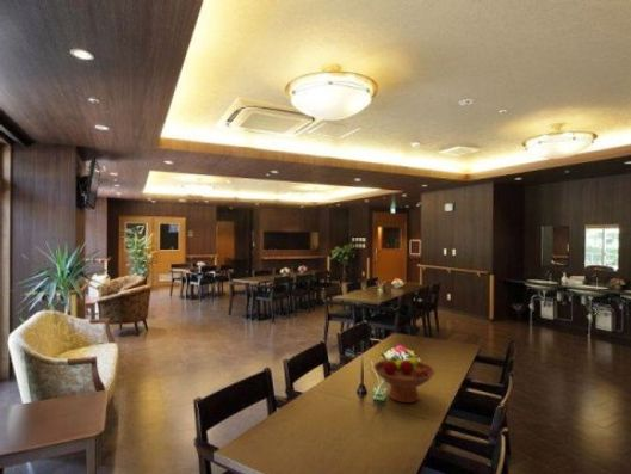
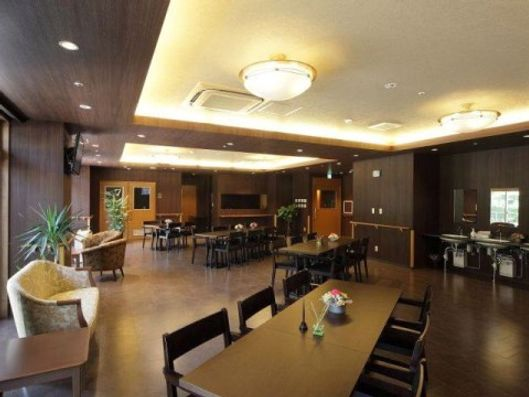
- fruit bowl (403, 376)
